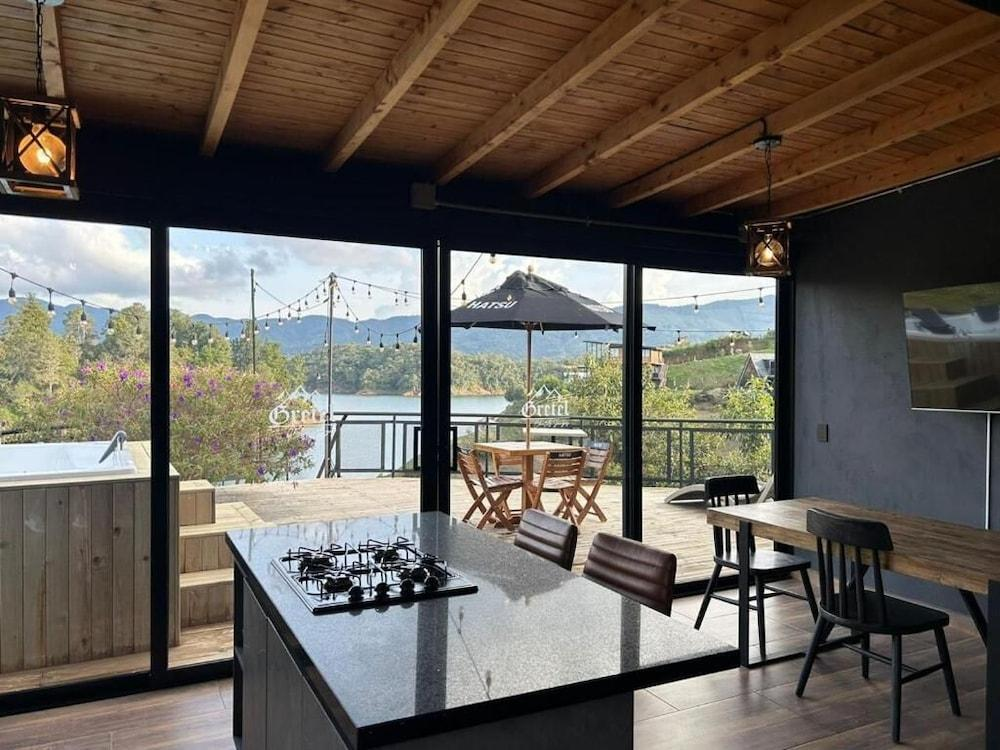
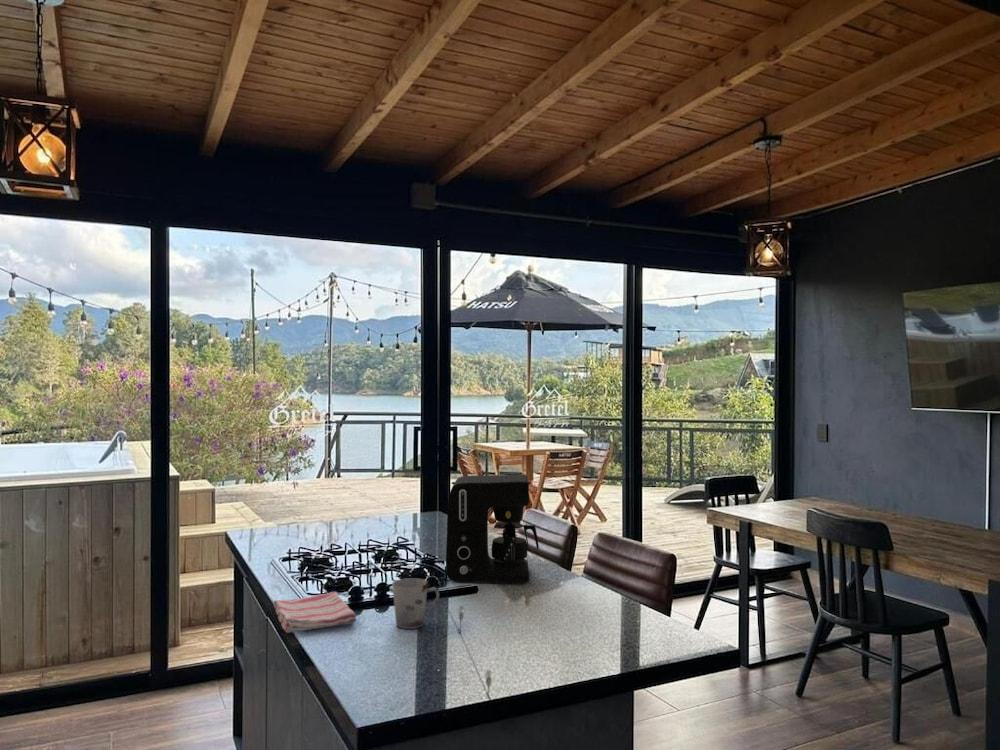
+ cup (416, 602)
+ coffee maker (496, 526)
+ dish towel (313, 608)
